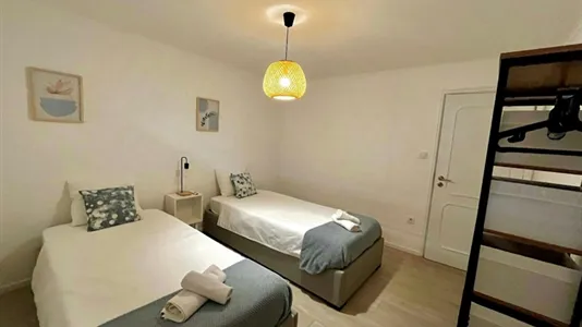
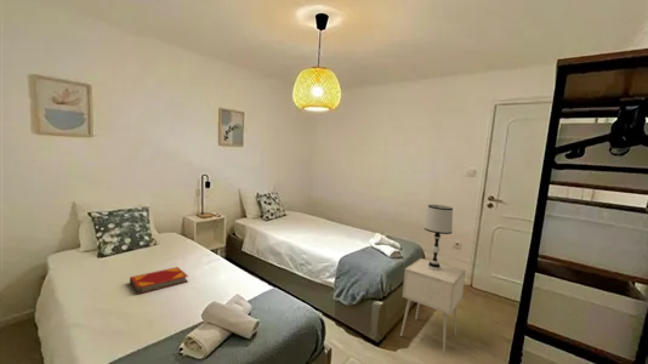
+ table lamp (437, 237)
+ nightstand (432, 302)
+ hardback book (159, 279)
